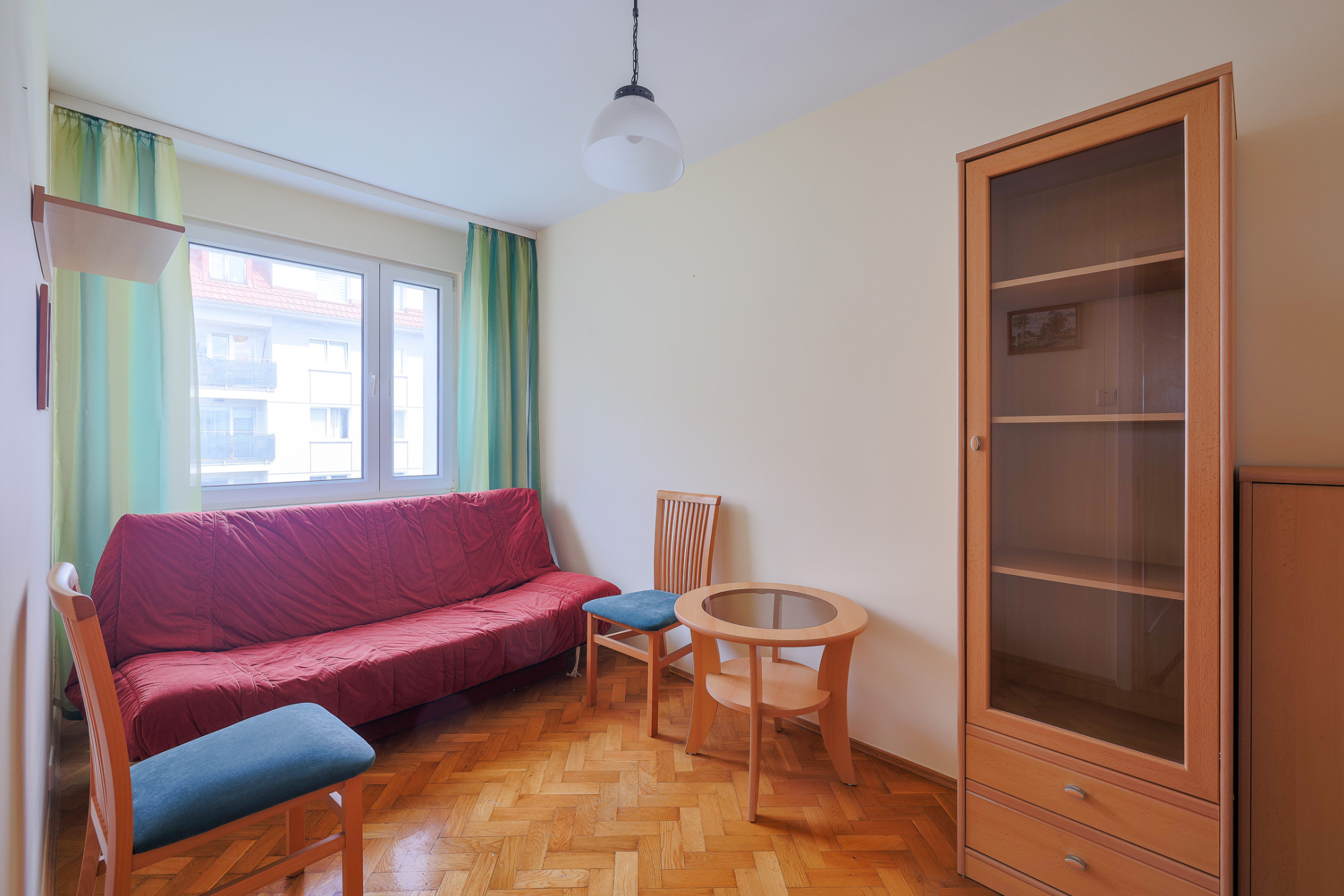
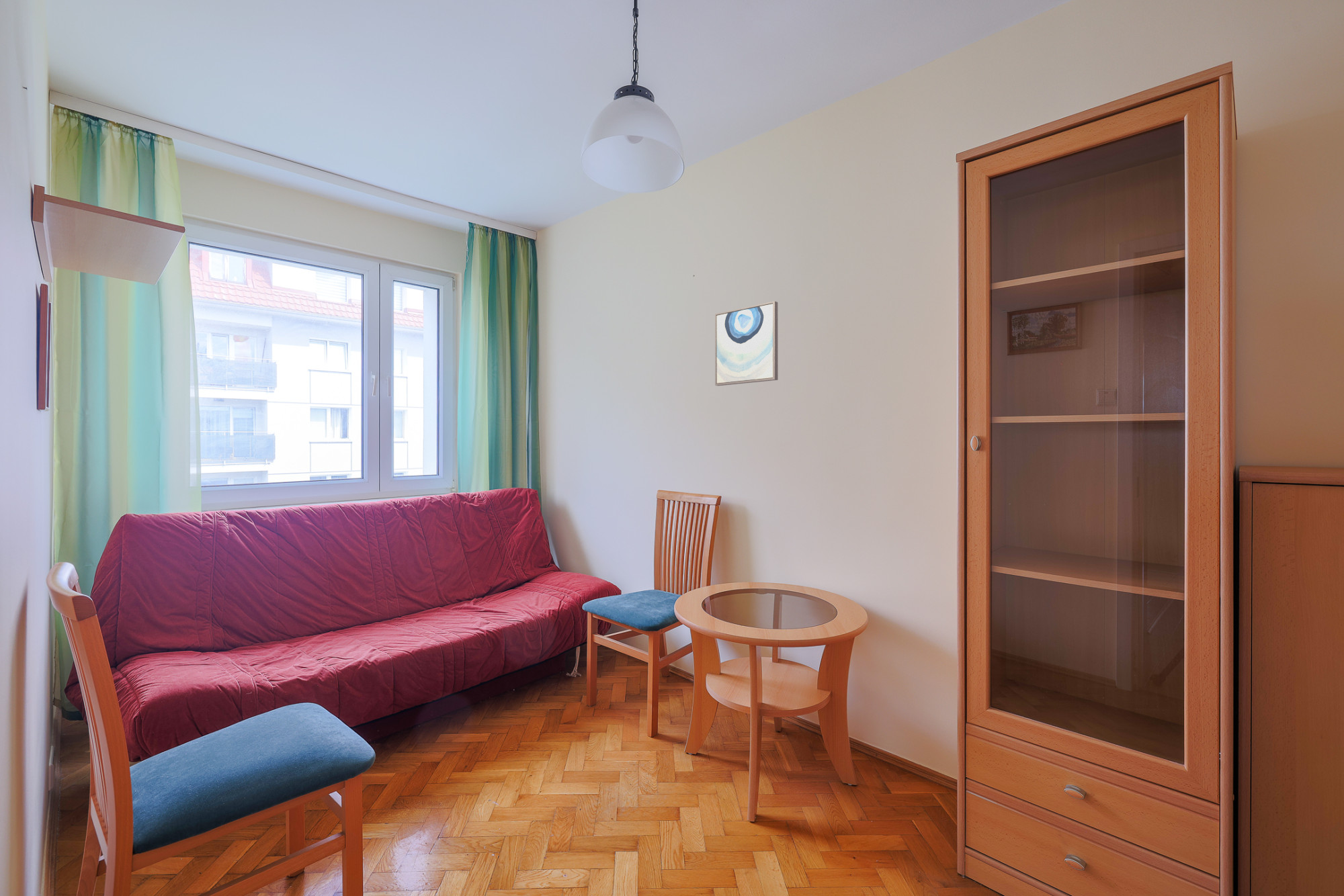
+ wall art (745, 345)
